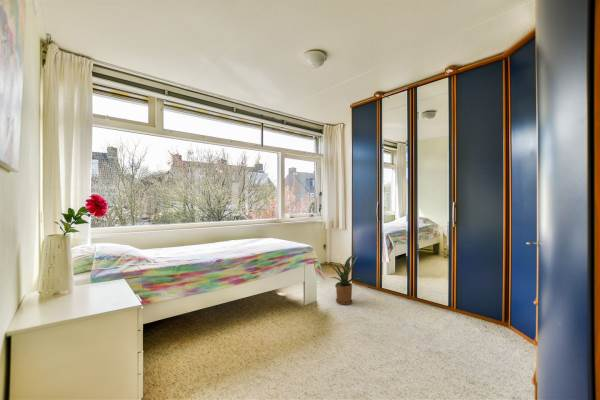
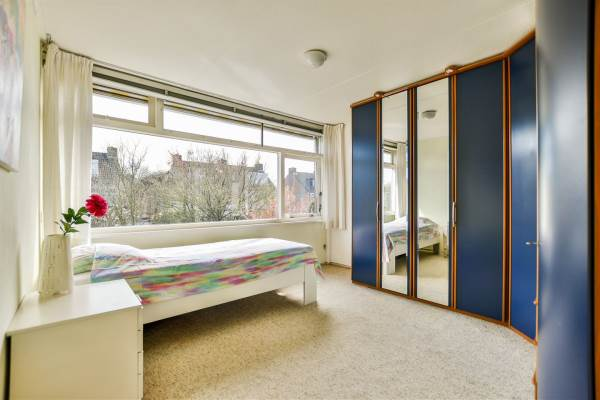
- house plant (342, 278)
